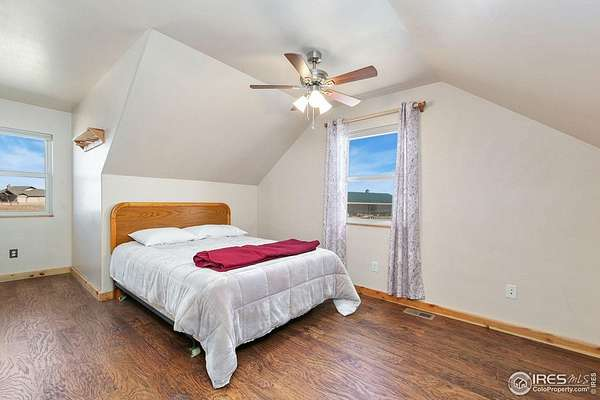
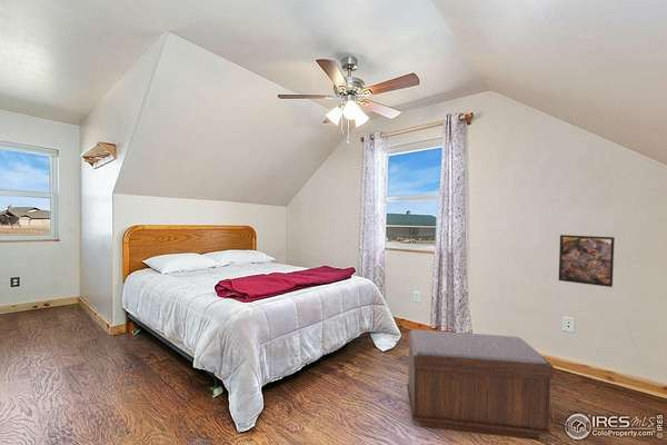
+ bench (470, 378)
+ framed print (585, 259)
